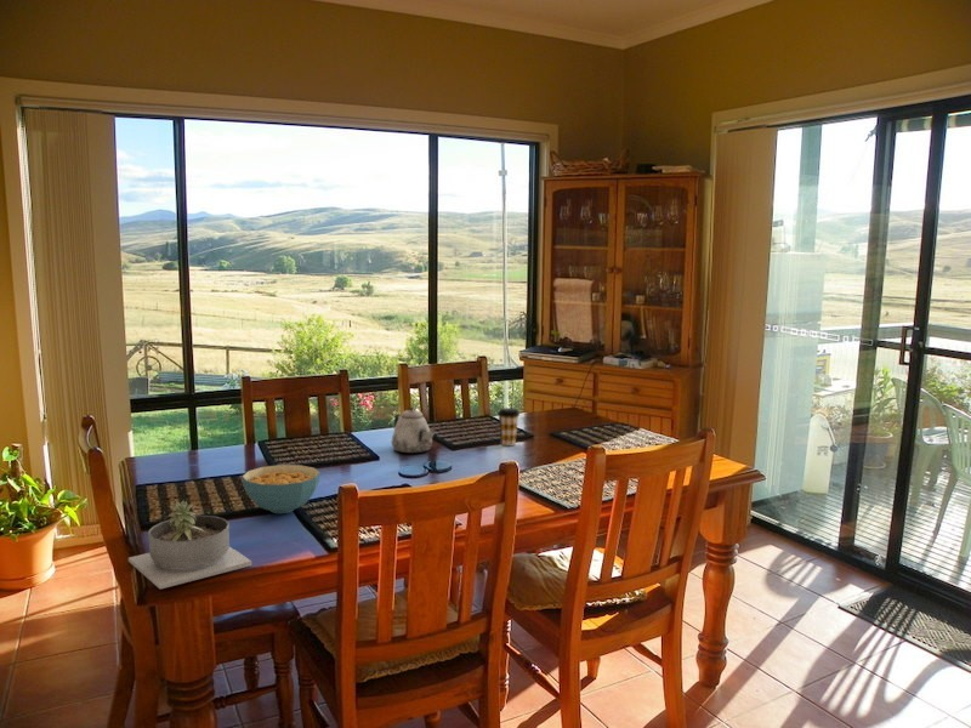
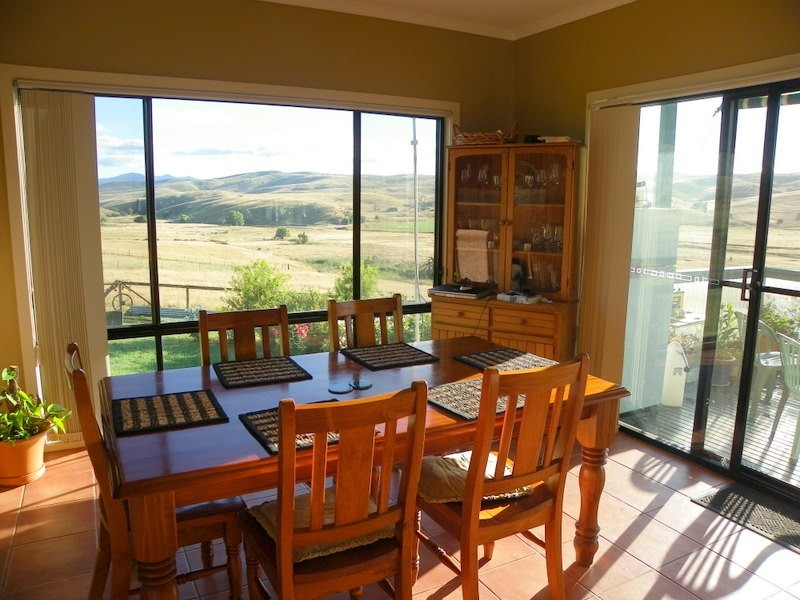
- coffee cup (507, 426)
- succulent planter (188, 531)
- cereal bowl (282, 491)
- teapot (414, 428)
